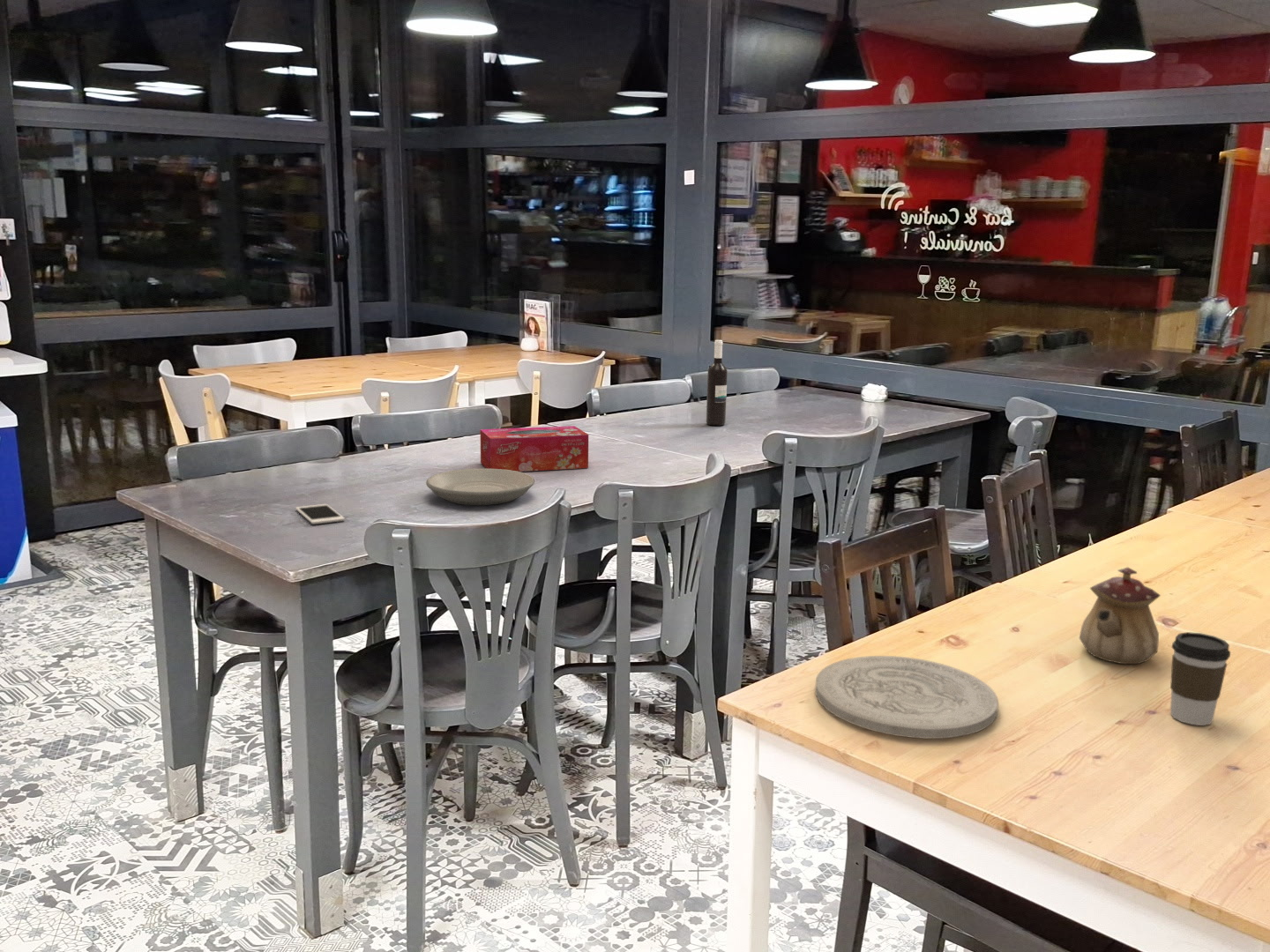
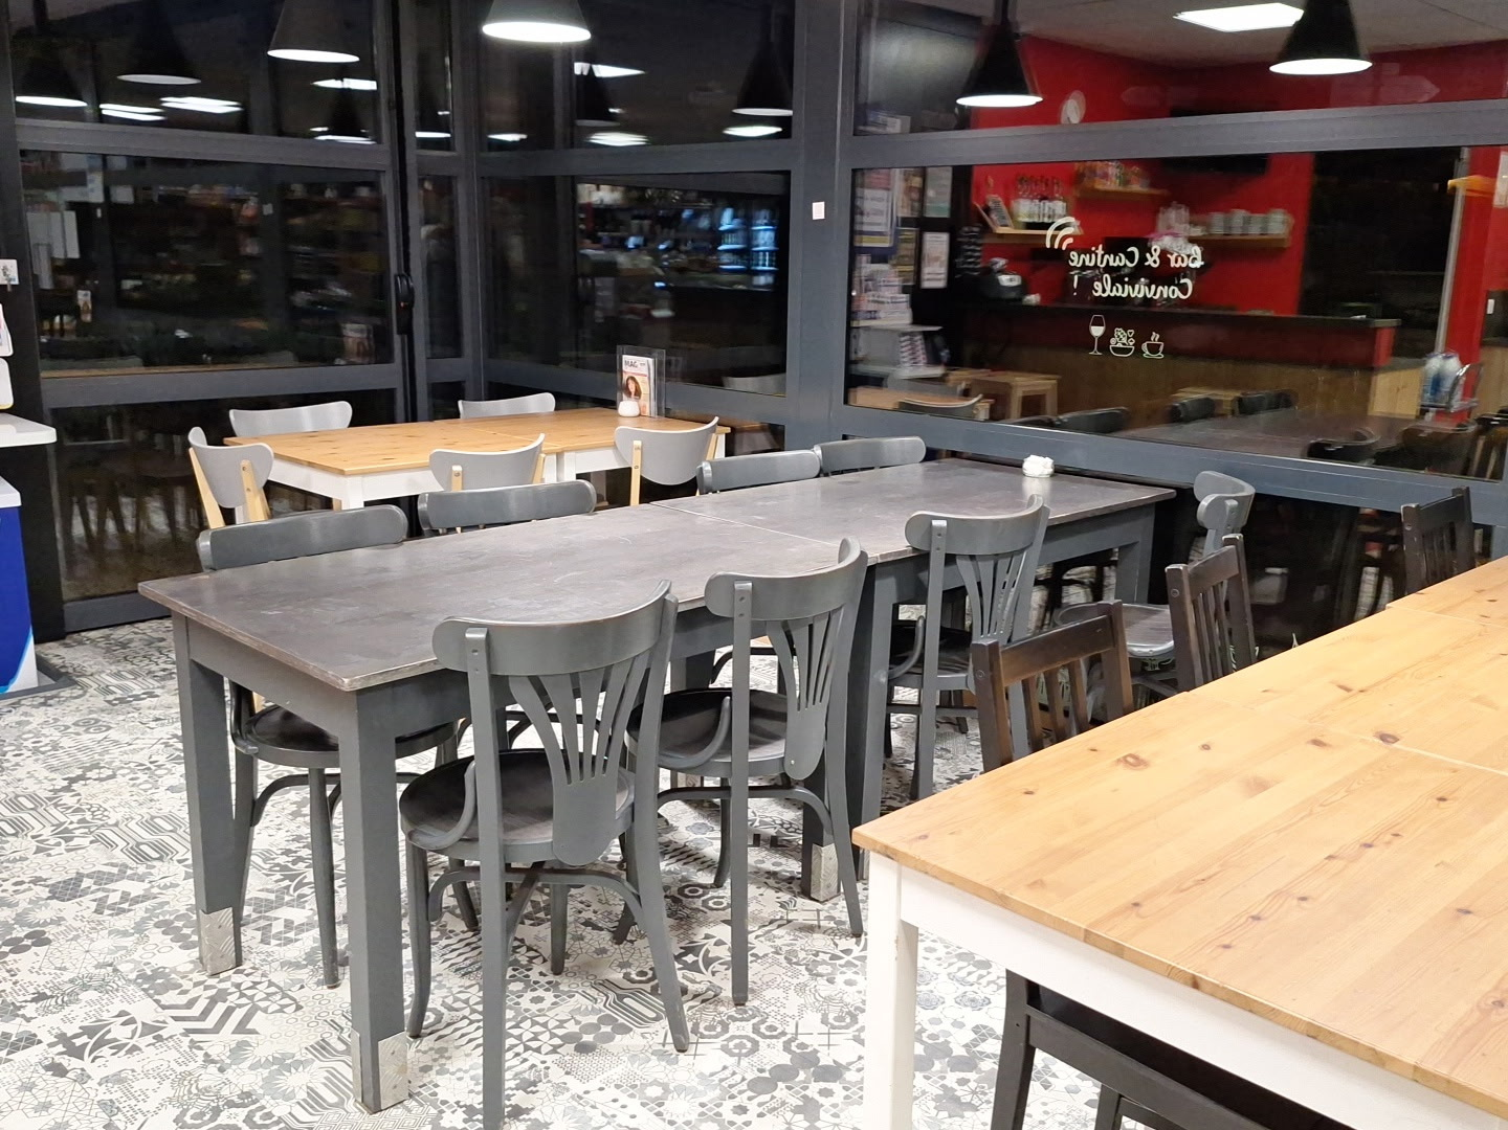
- wine bottle (717, 382)
- coffee cup (1196, 679)
- tissue box (534, 449)
- cell phone (319, 513)
- plate (905, 694)
- teapot (1124, 609)
- plate (481, 487)
